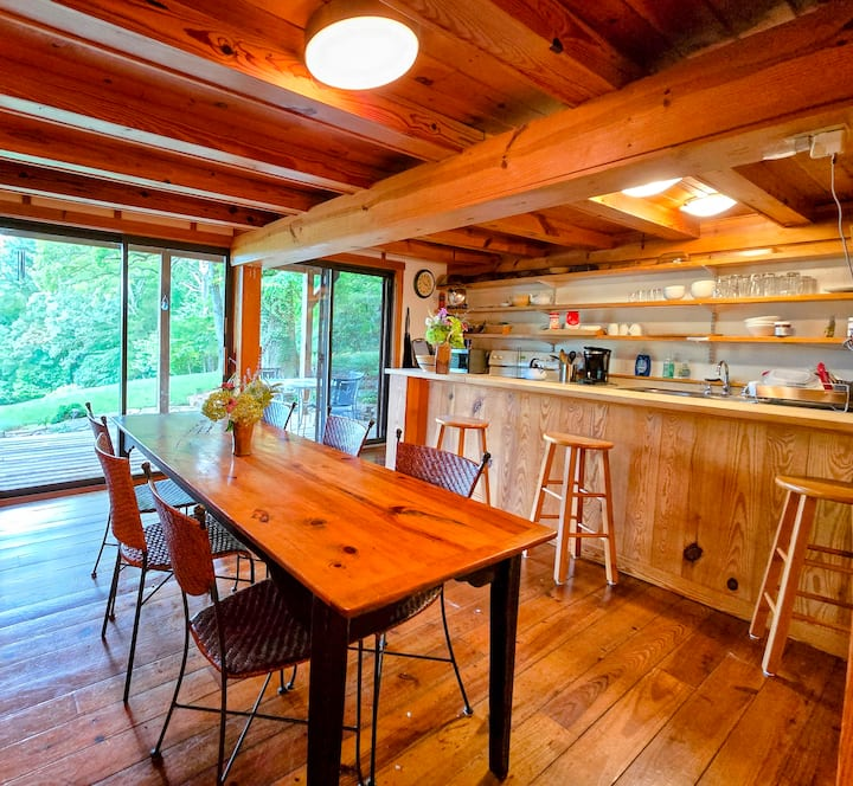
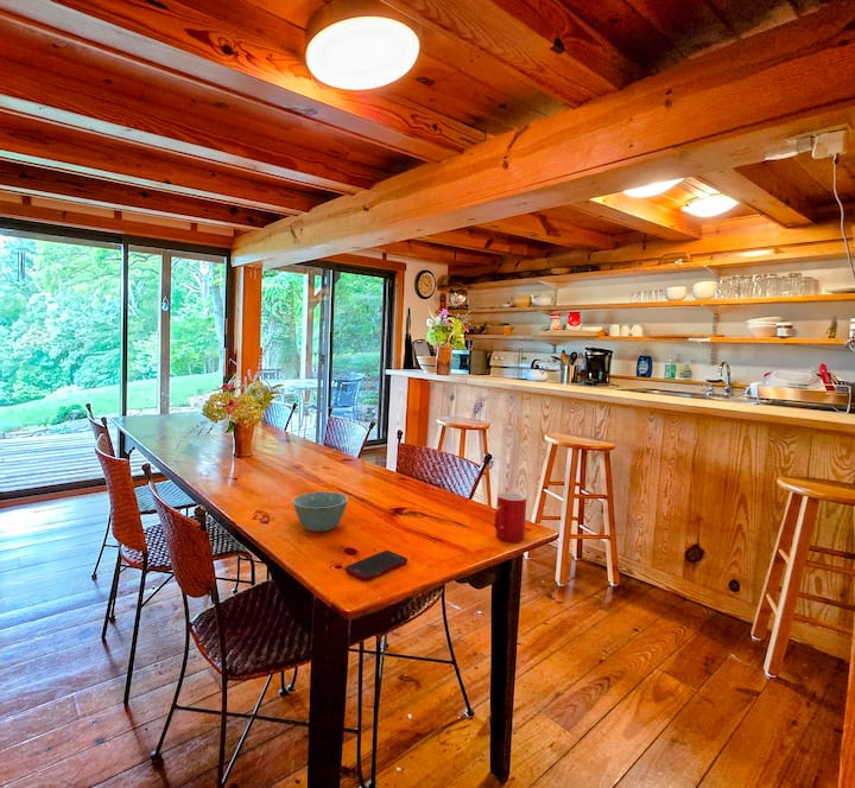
+ bowl (319, 513)
+ cup (506, 517)
+ cell phone (376, 564)
